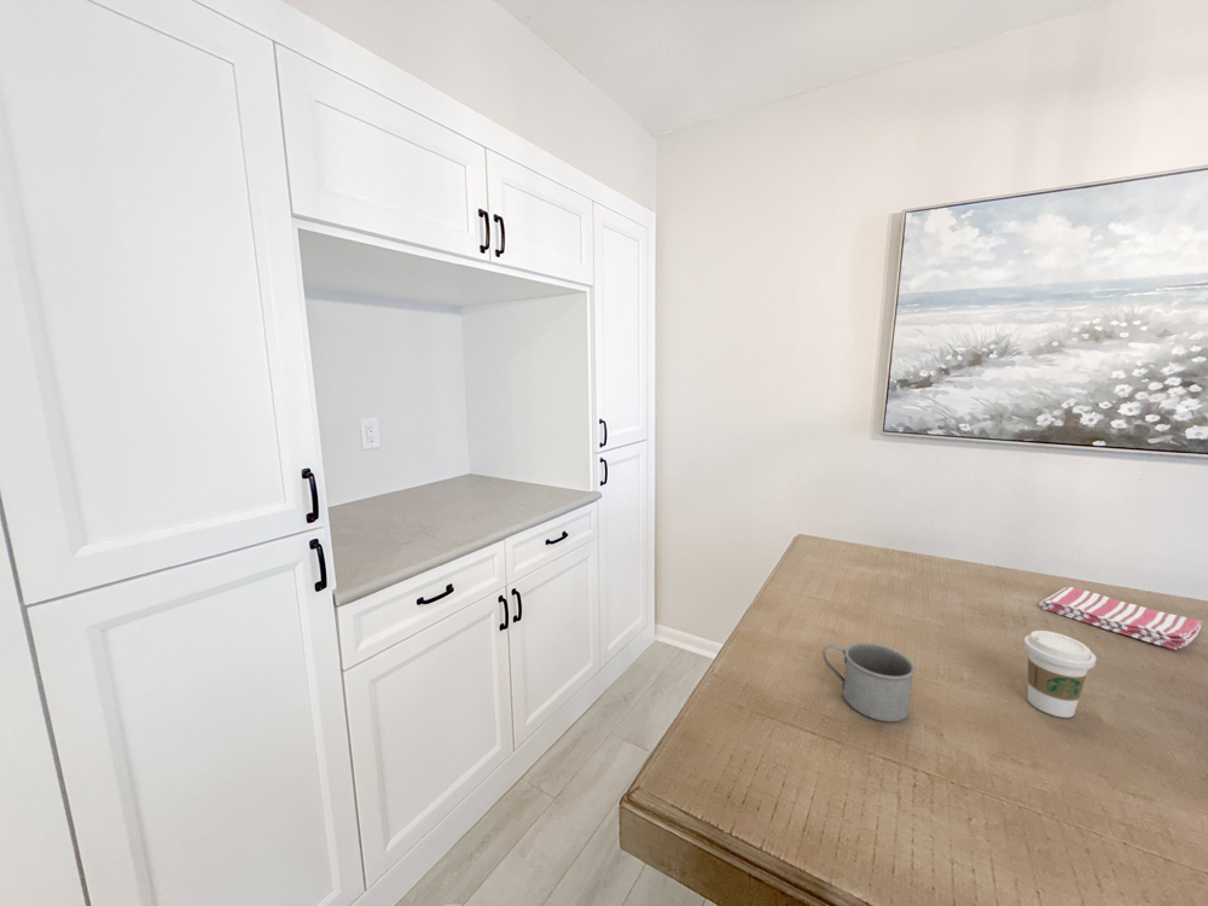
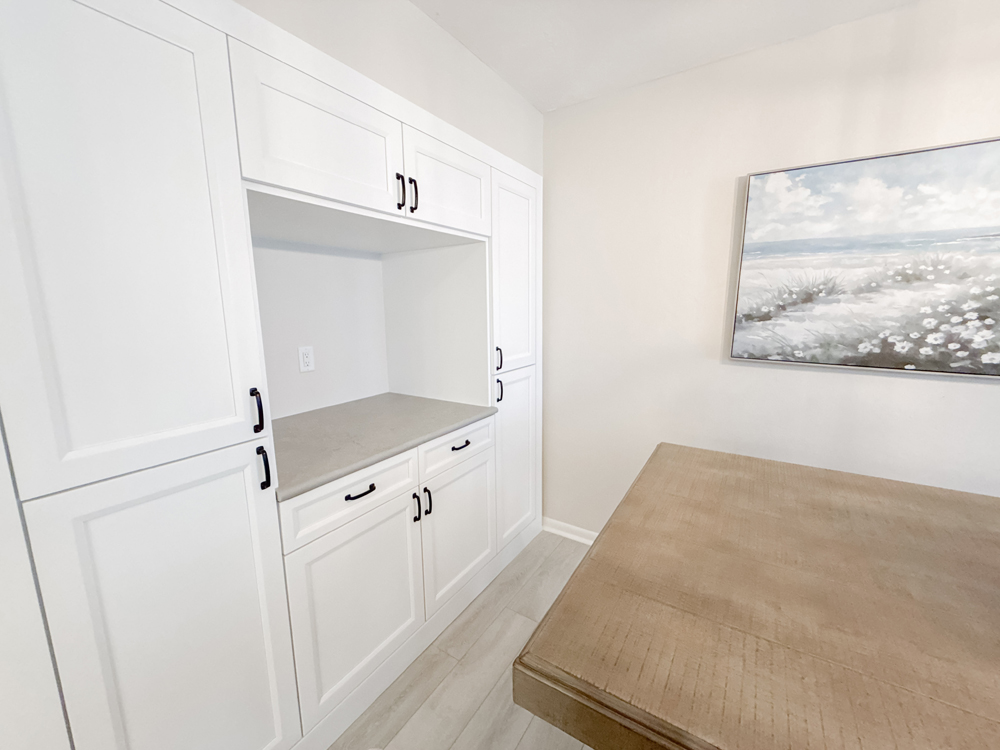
- coffee cup (1055, 674)
- dish towel (1116, 611)
- mug (871, 678)
